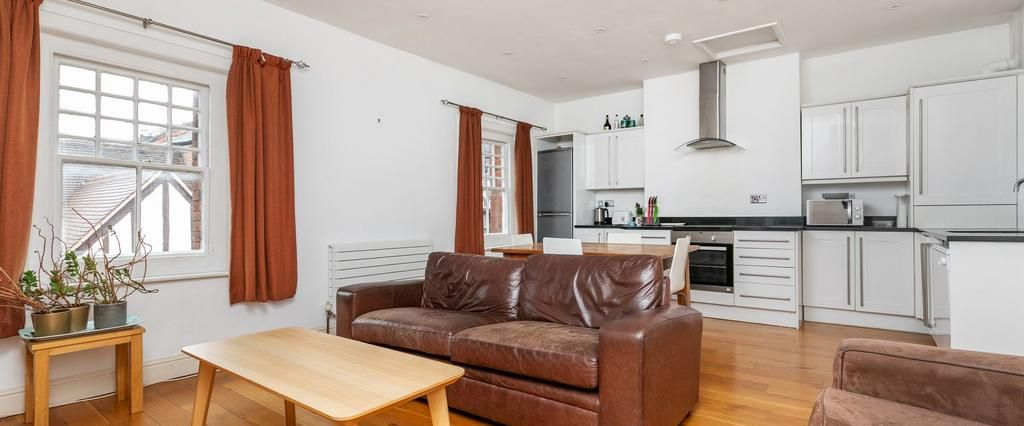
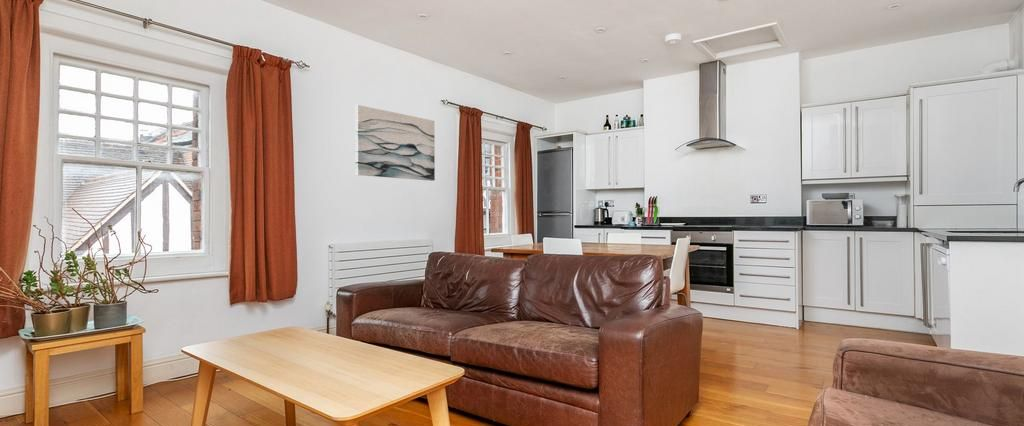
+ wall art (397, 145)
